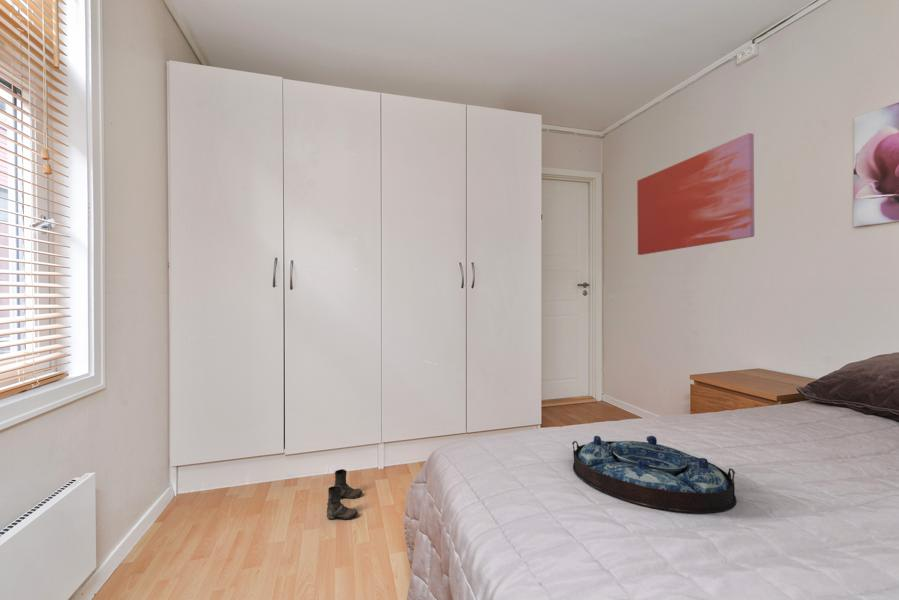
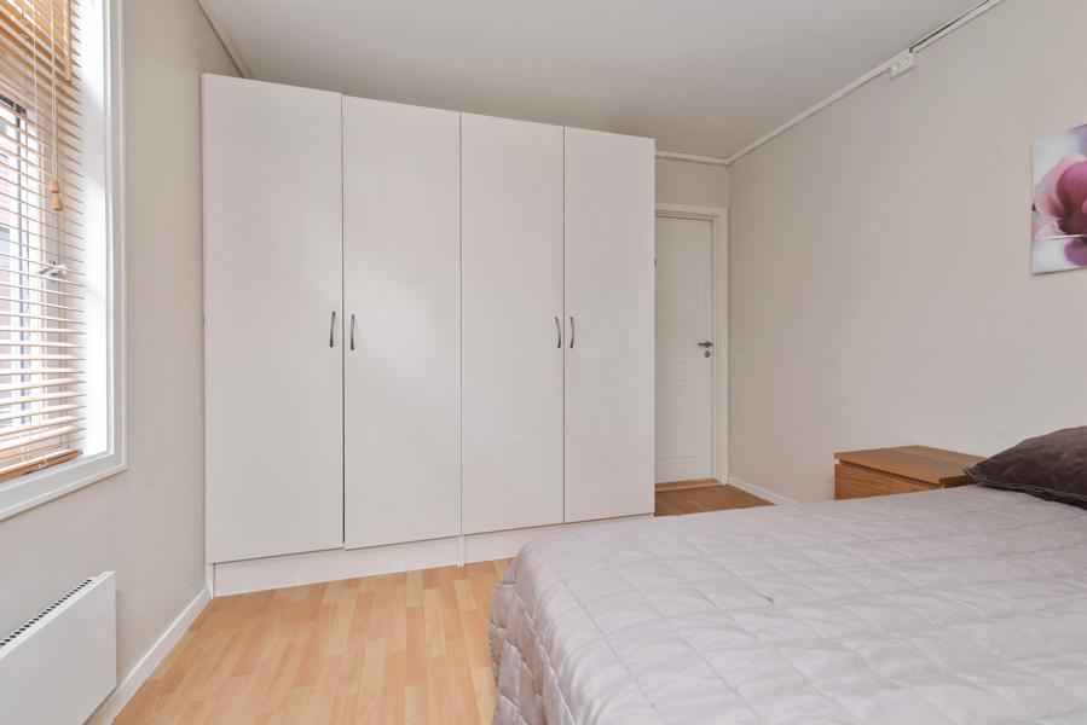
- serving tray (646, 462)
- boots (345, 492)
- wall art (686, 204)
